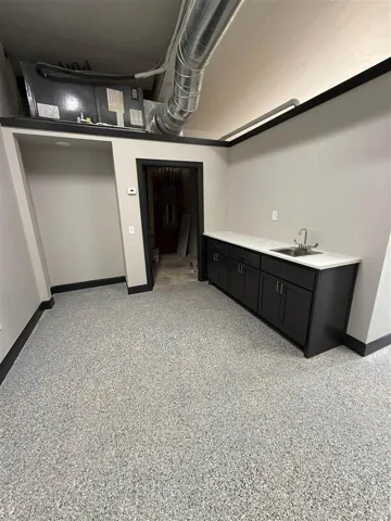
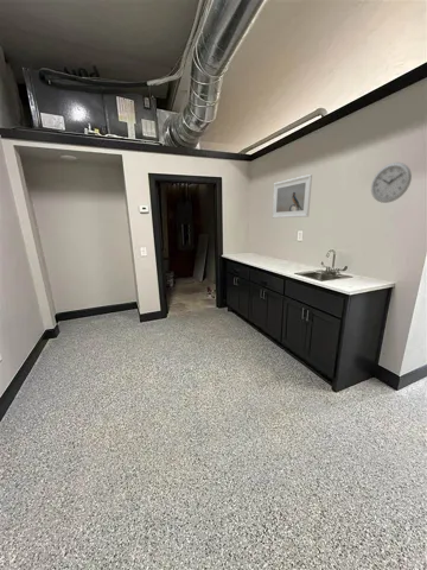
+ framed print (289, 198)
+ wall clock (389, 183)
